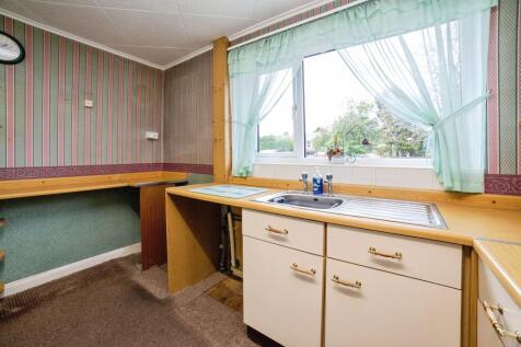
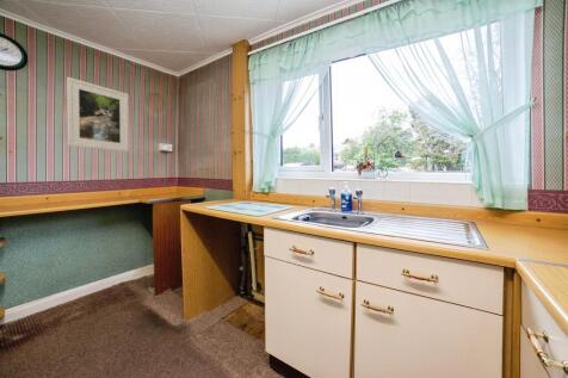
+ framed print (100, 117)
